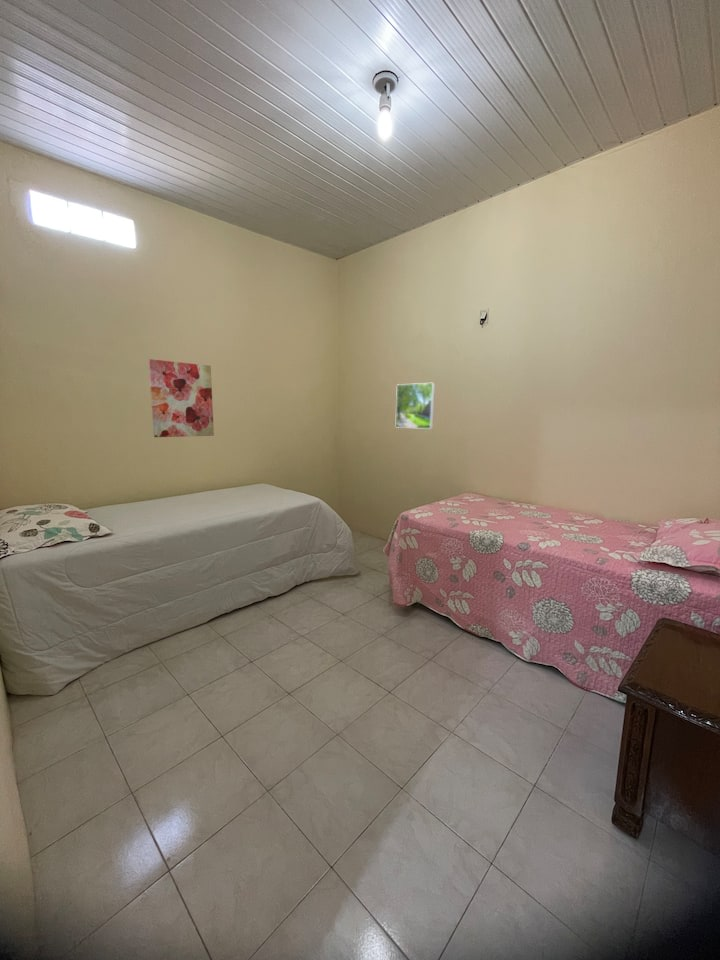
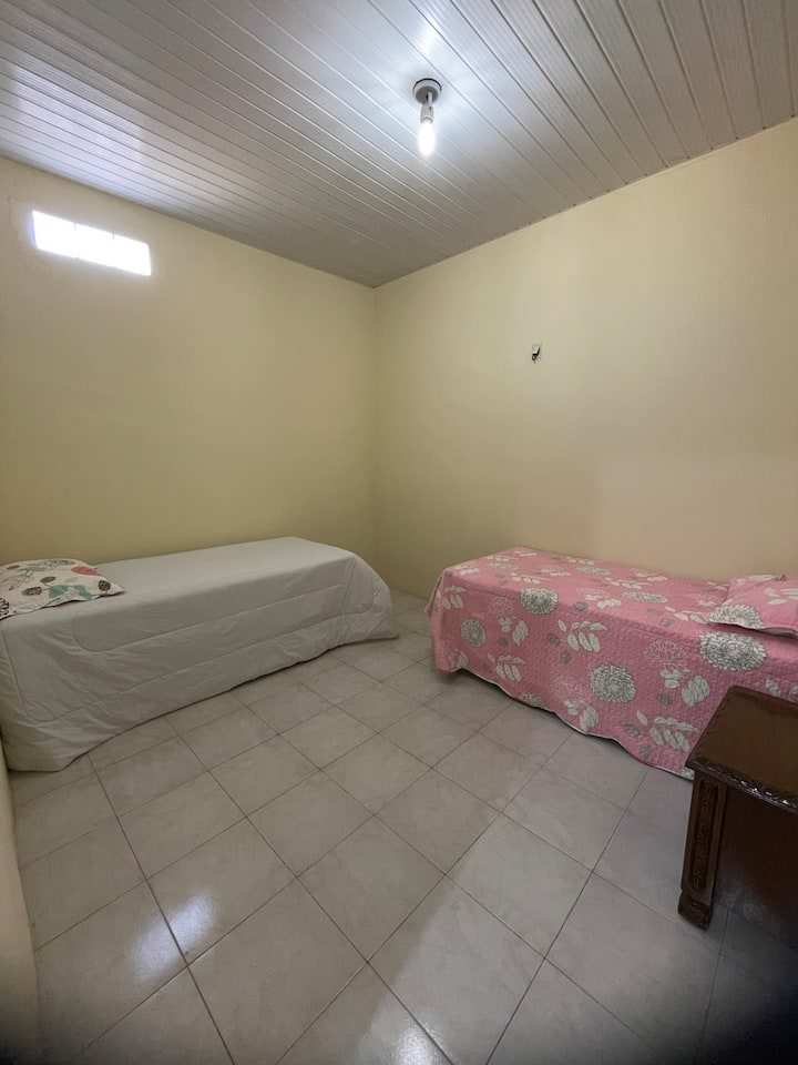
- wall art (183, 400)
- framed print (414, 406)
